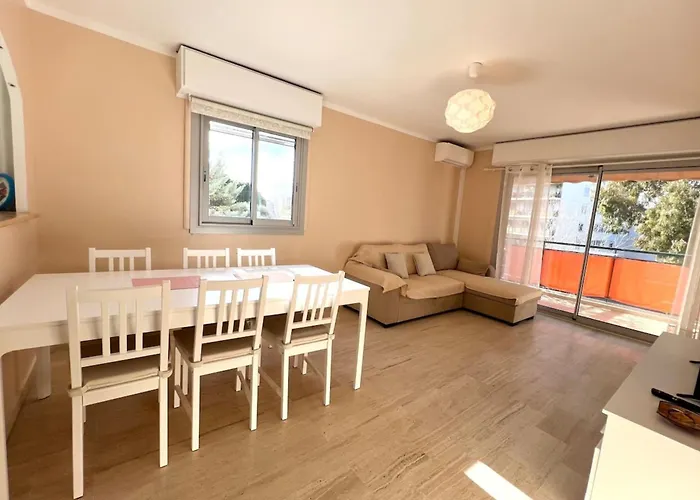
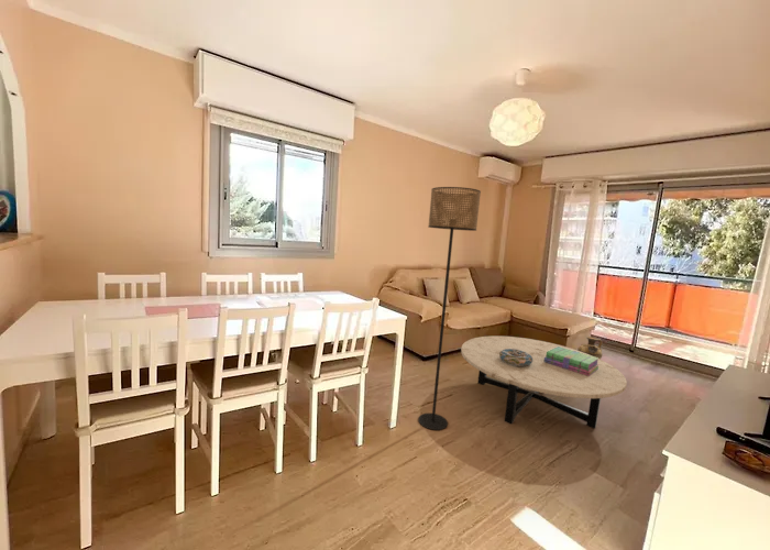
+ ceramic jug (588, 350)
+ decorative bowl (515, 356)
+ coffee table (534, 381)
+ stack of books (571, 360)
+ floor lamp (443, 310)
